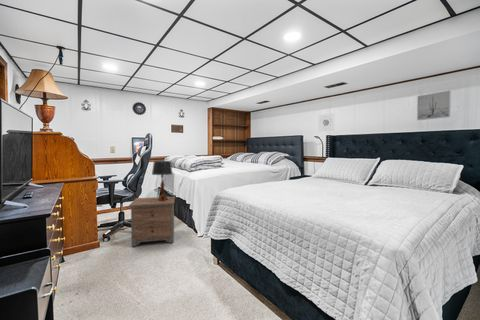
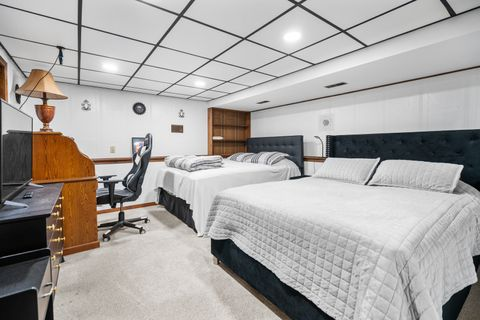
- wall art (433, 106)
- table lamp (162, 180)
- nightstand (154, 219)
